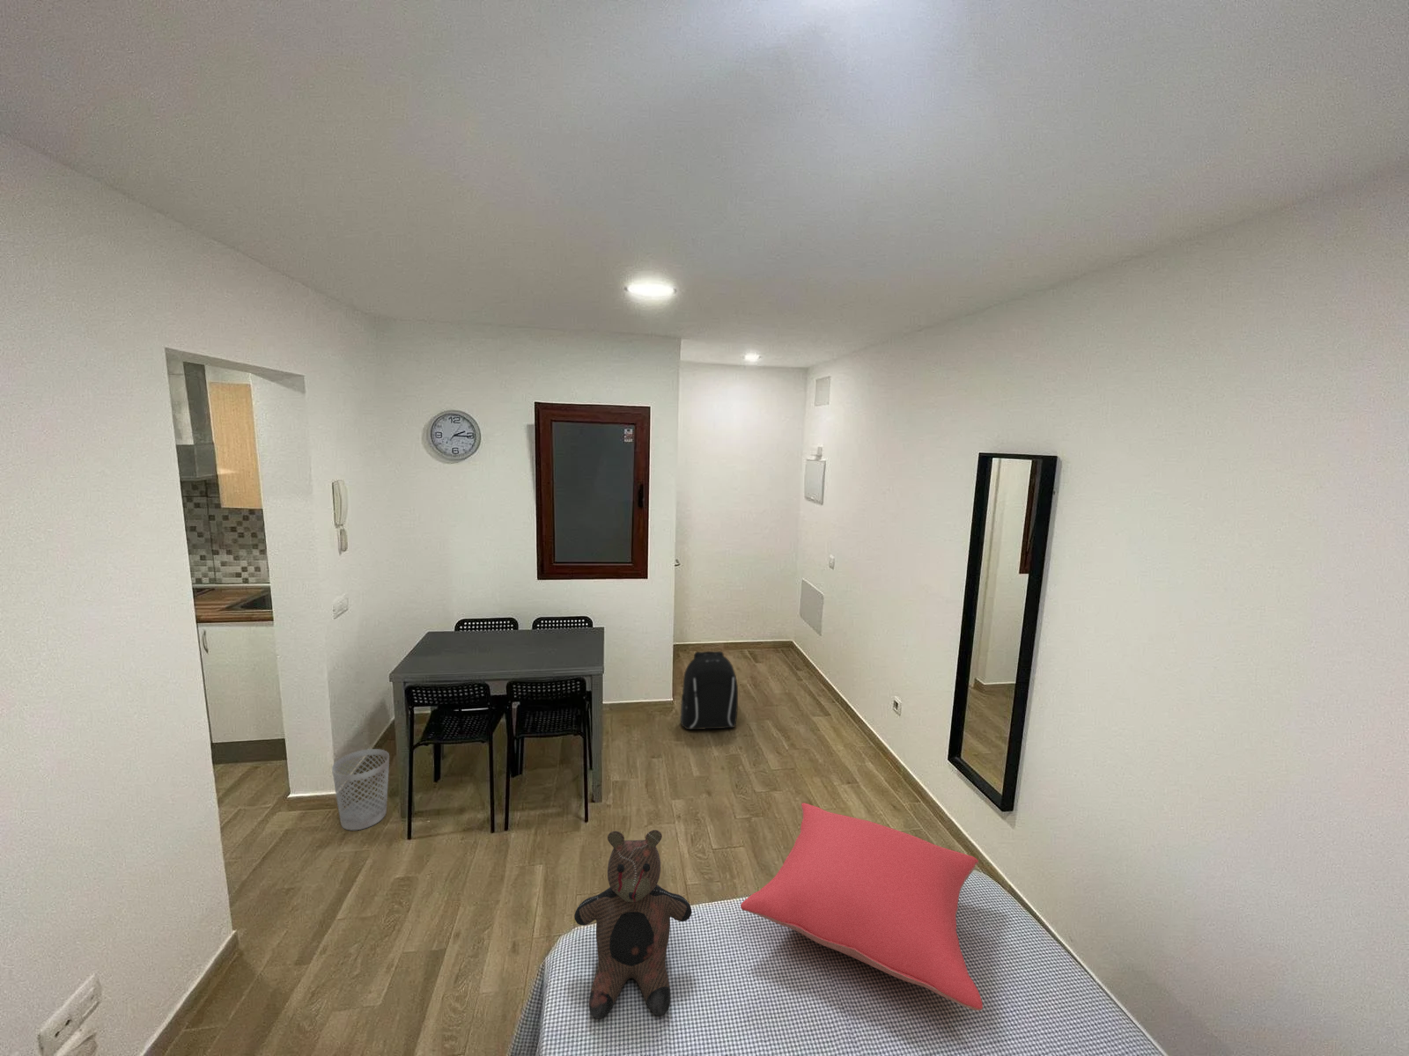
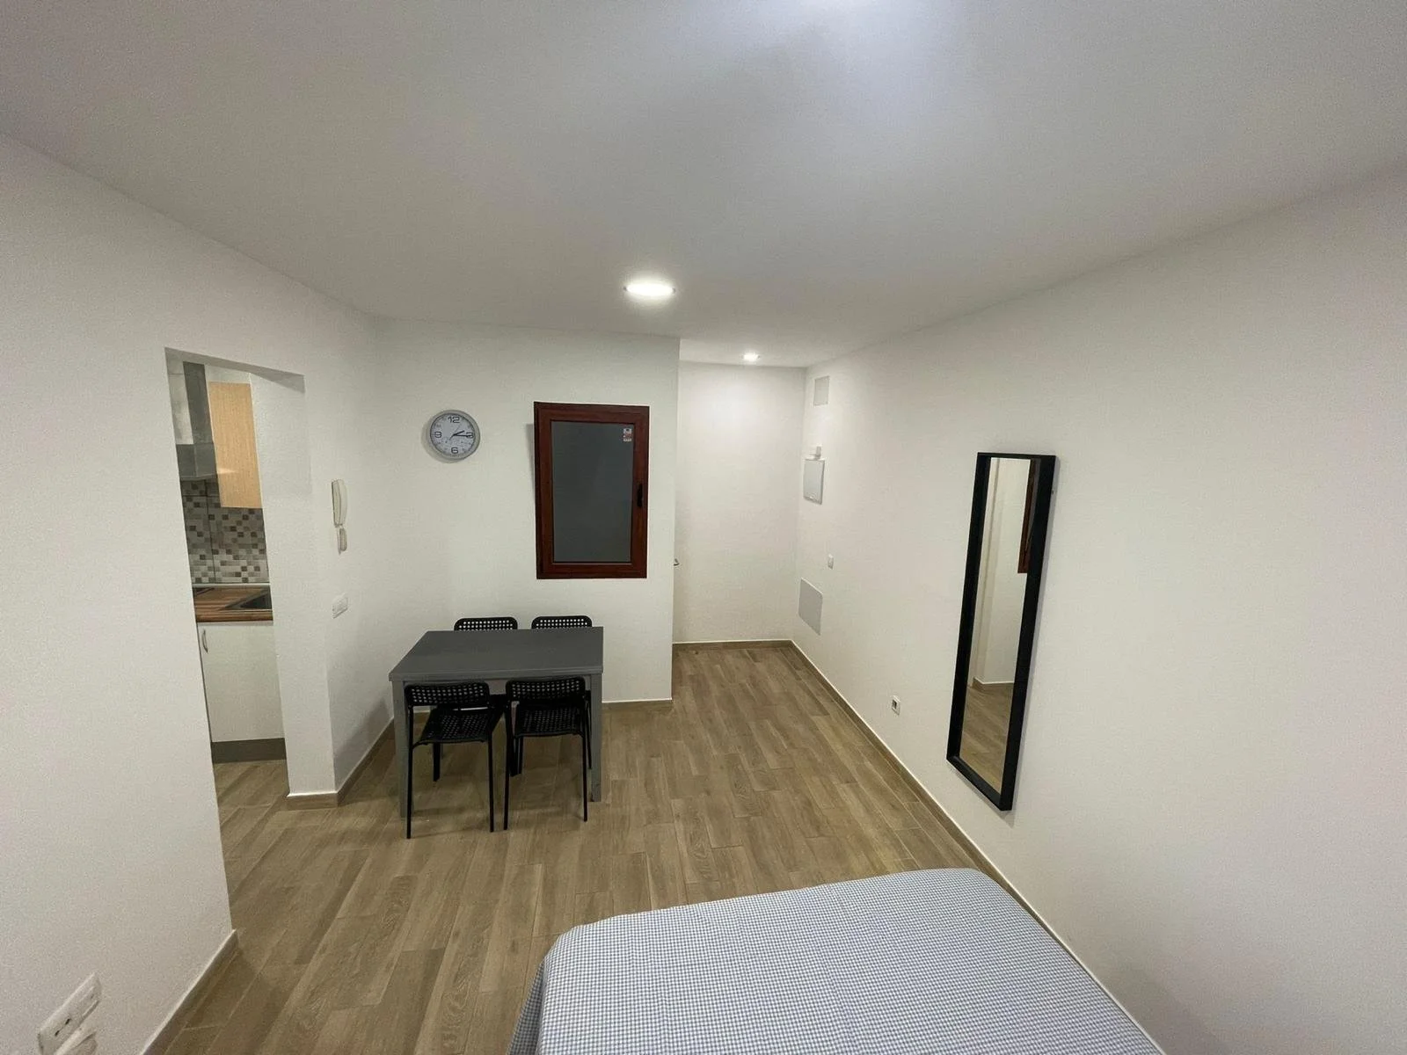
- wastebasket (363, 790)
- teddy bear (632, 913)
- backpack (708, 688)
- pillow (869, 883)
